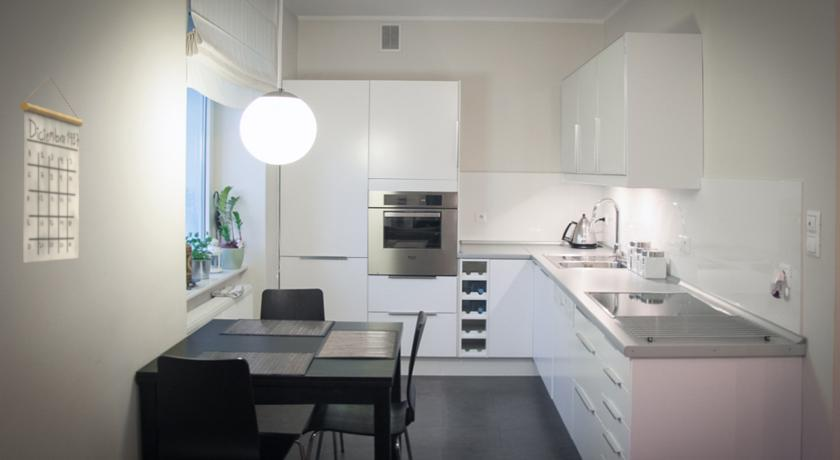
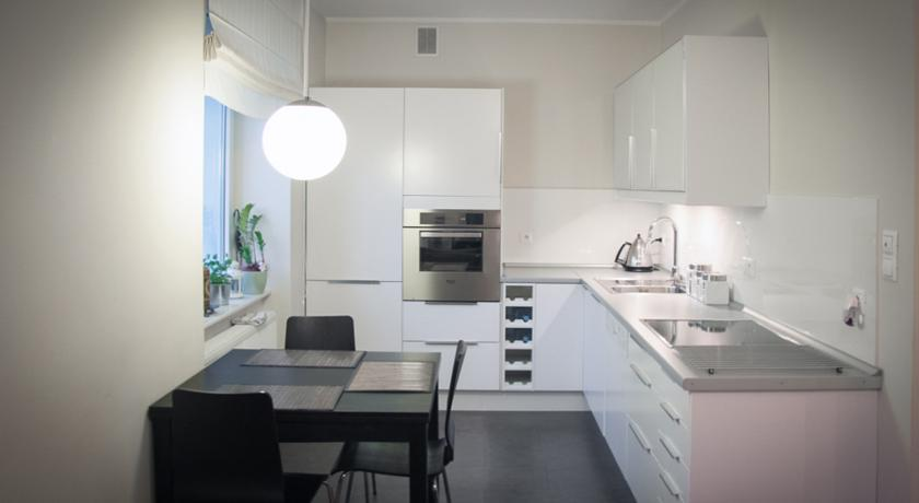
- calendar (53, 167)
